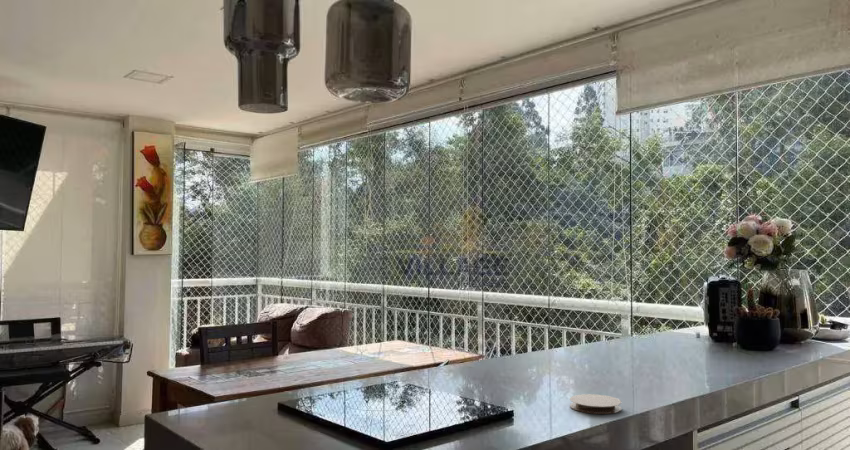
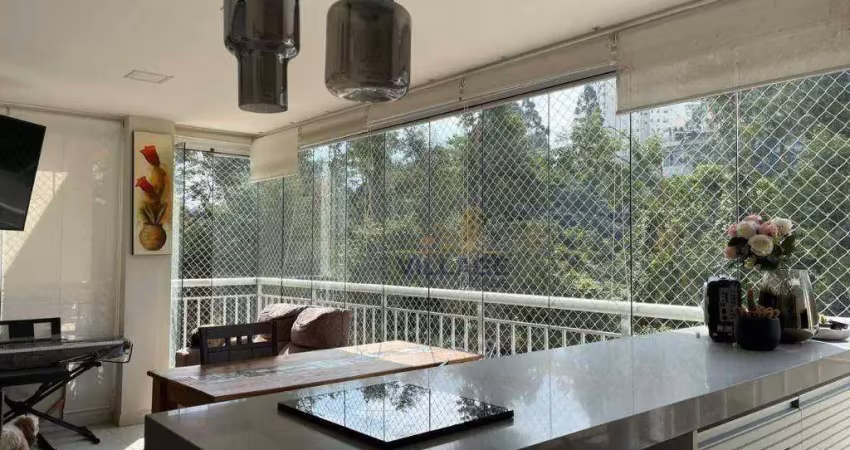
- coaster (595, 403)
